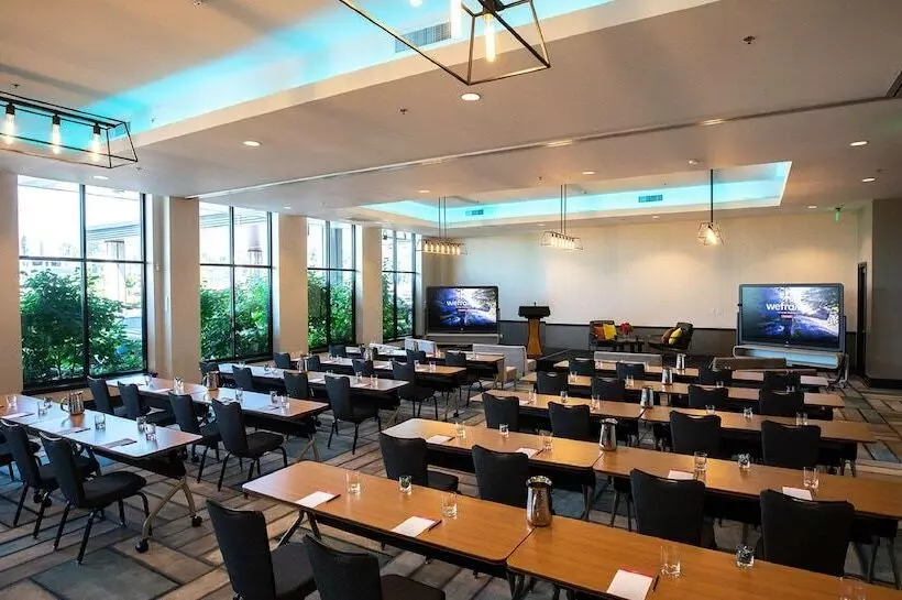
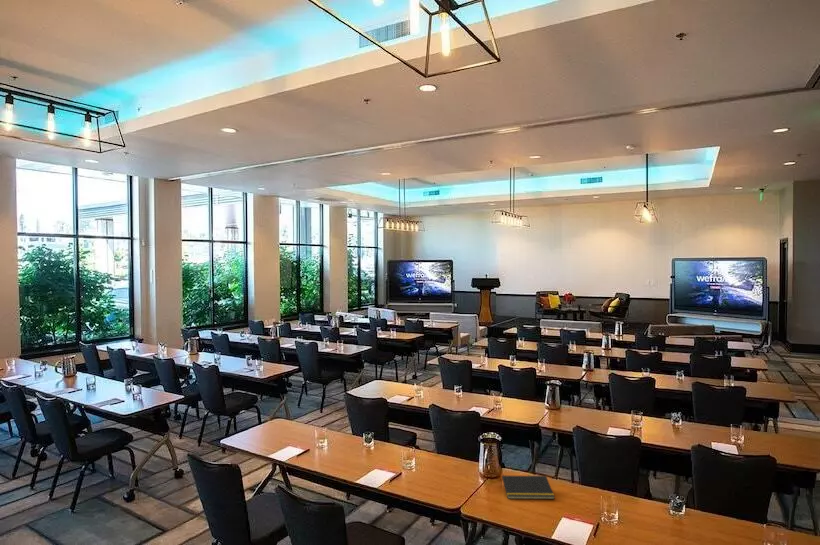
+ notepad (527, 486)
